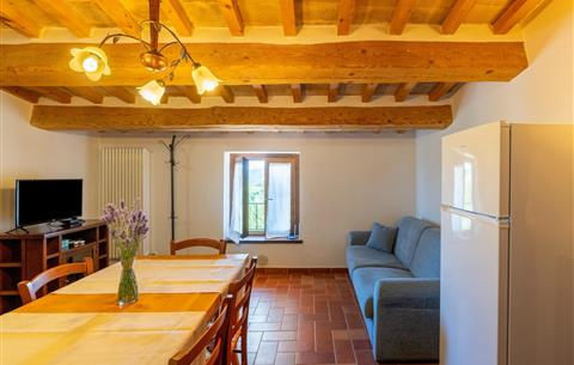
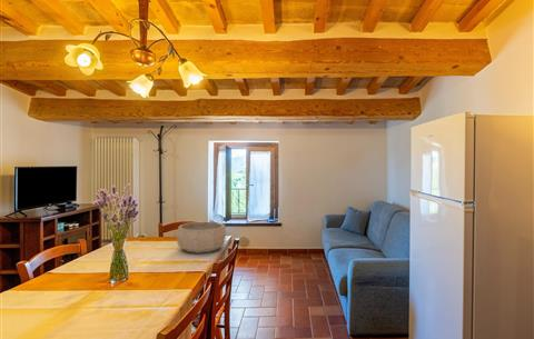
+ decorative bowl (201, 237)
